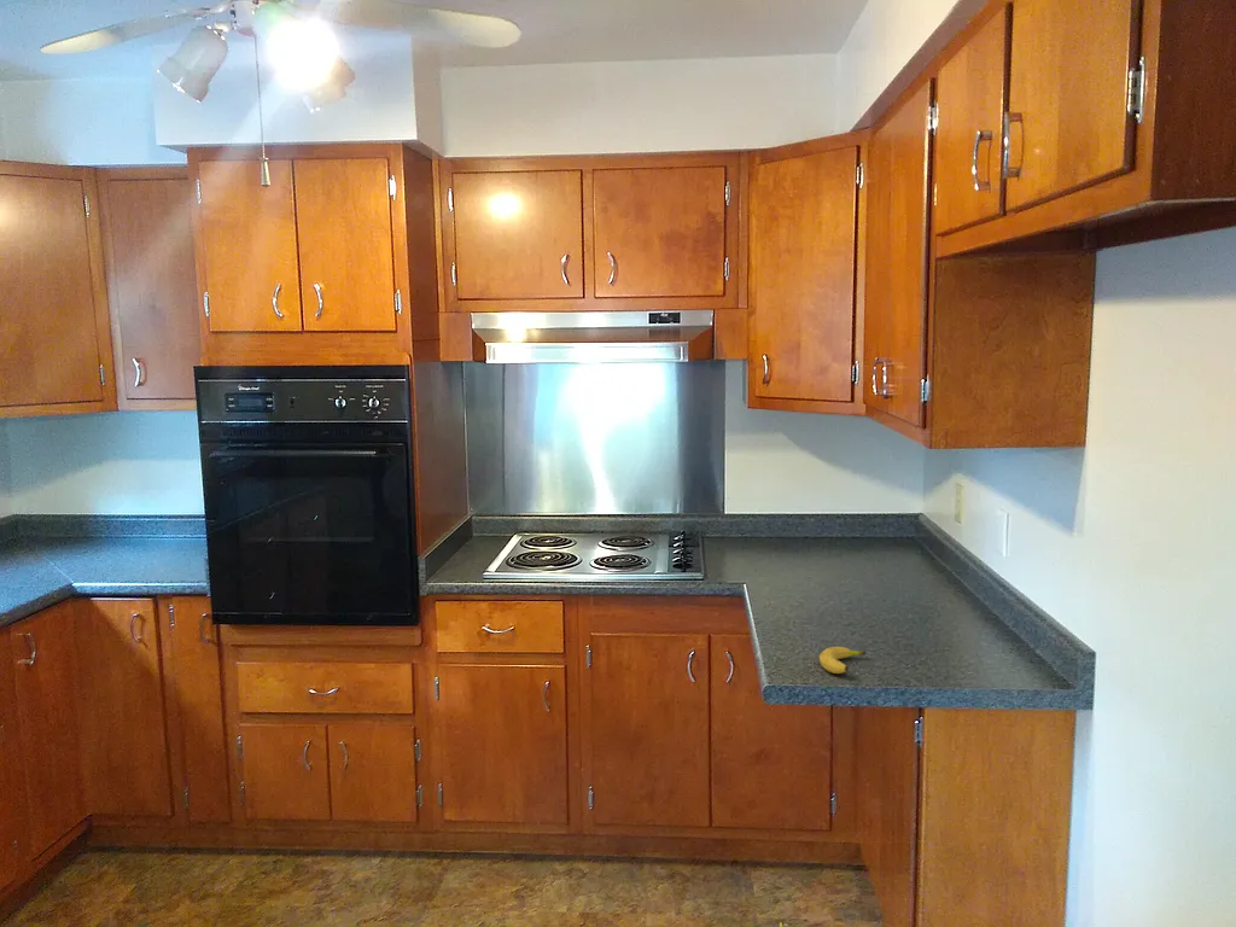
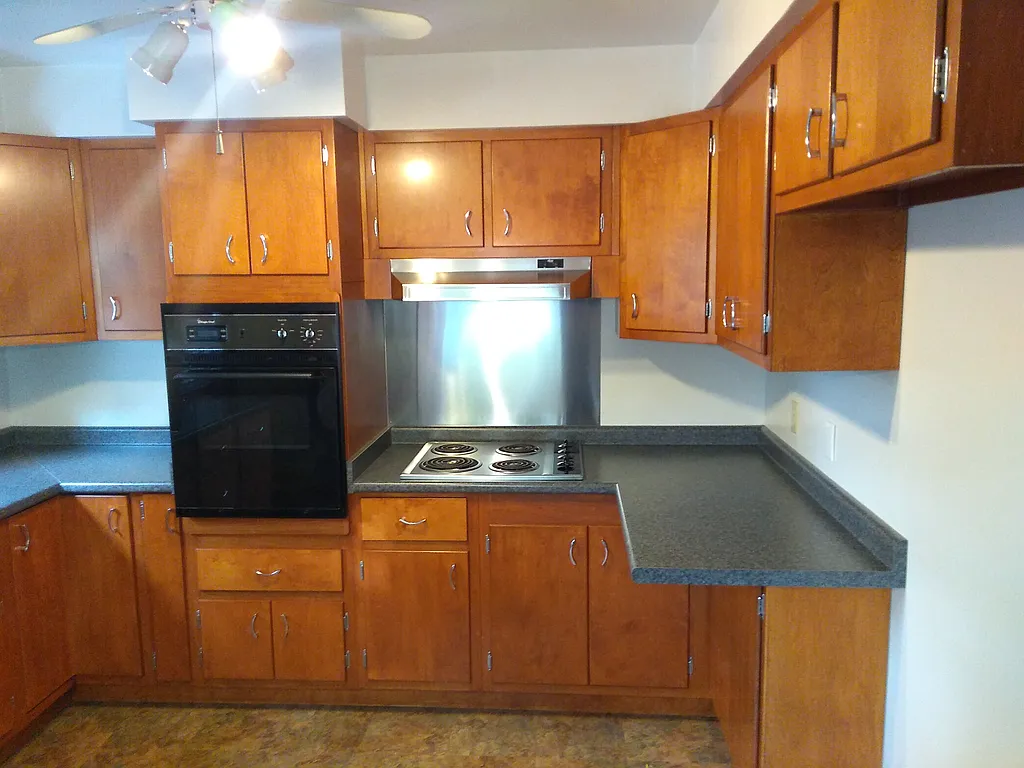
- fruit (845, 657)
